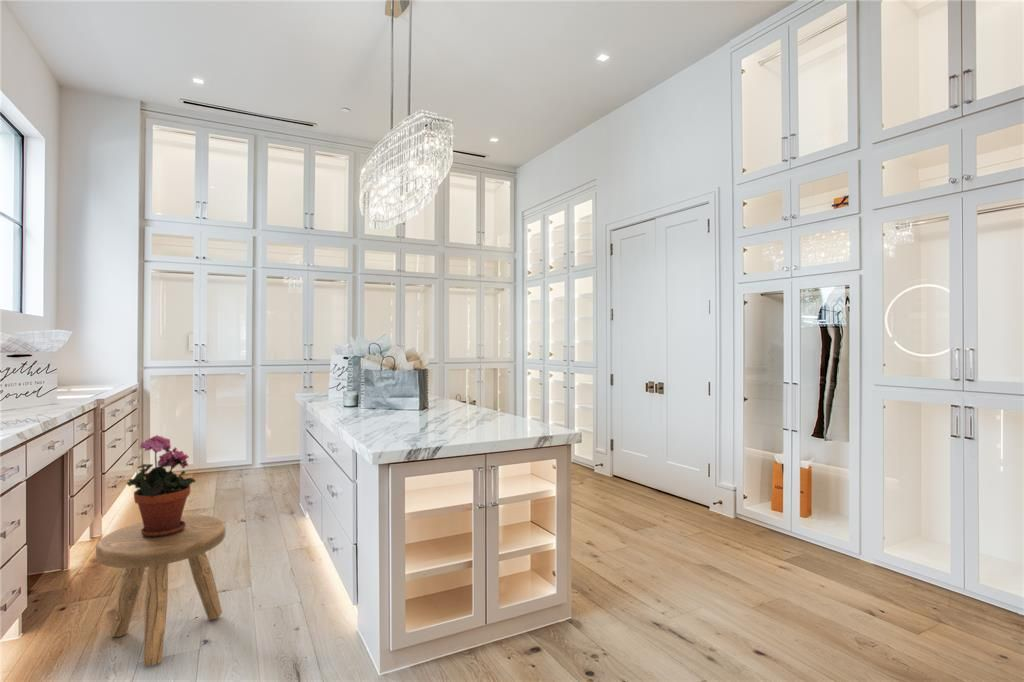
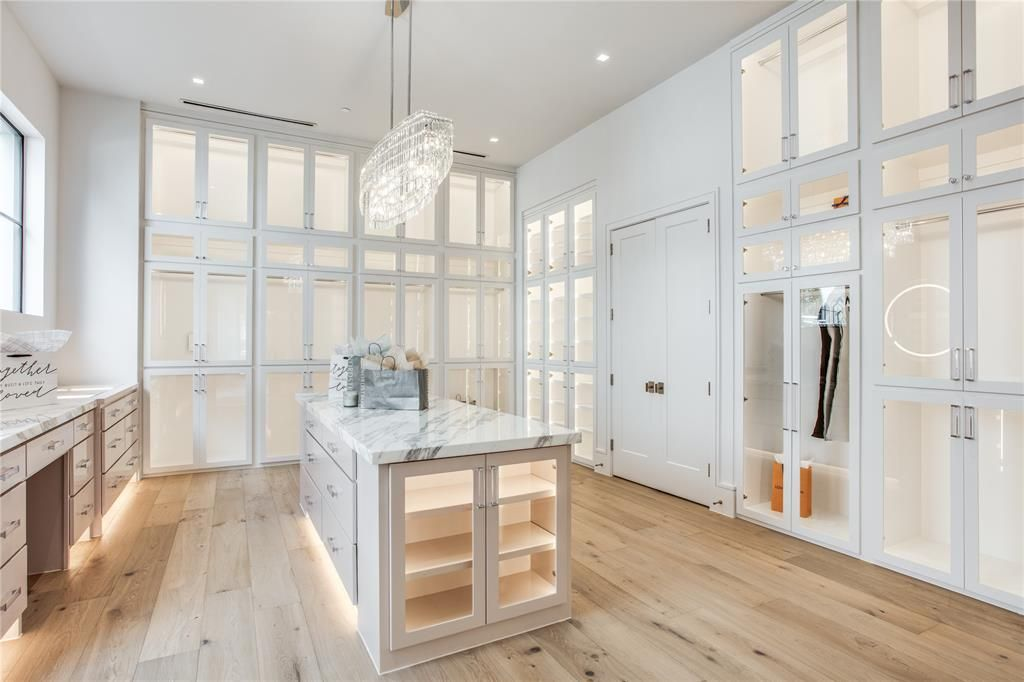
- stool (163, 585)
- potted plant (162, 483)
